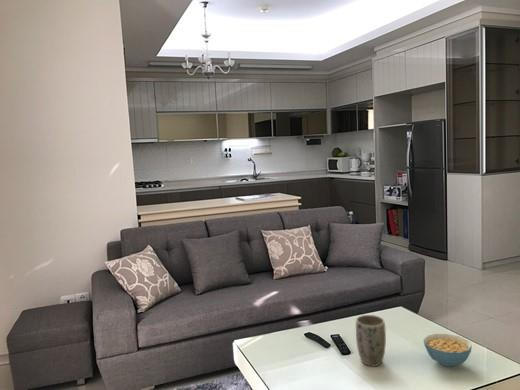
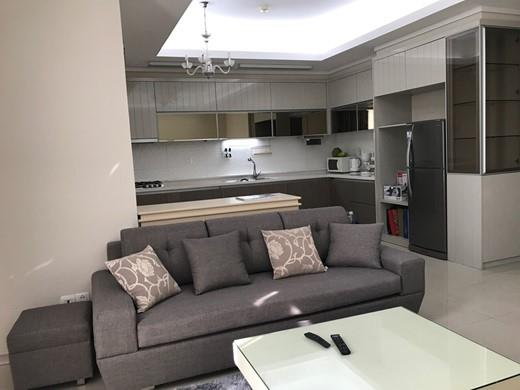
- plant pot (370, 340)
- cereal bowl (447, 353)
